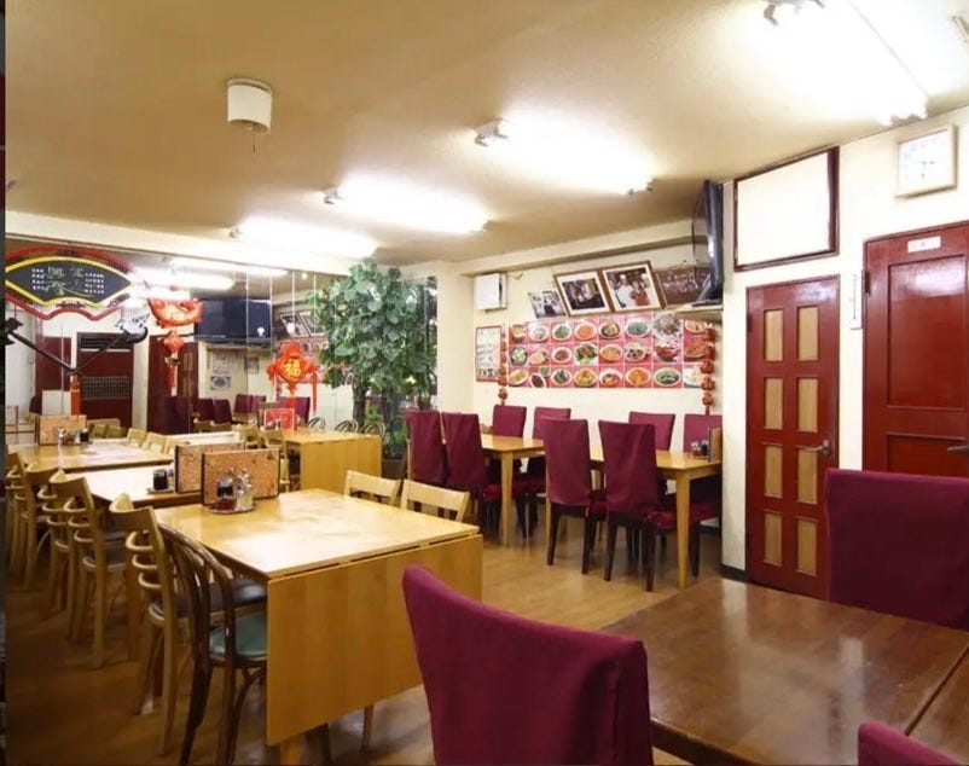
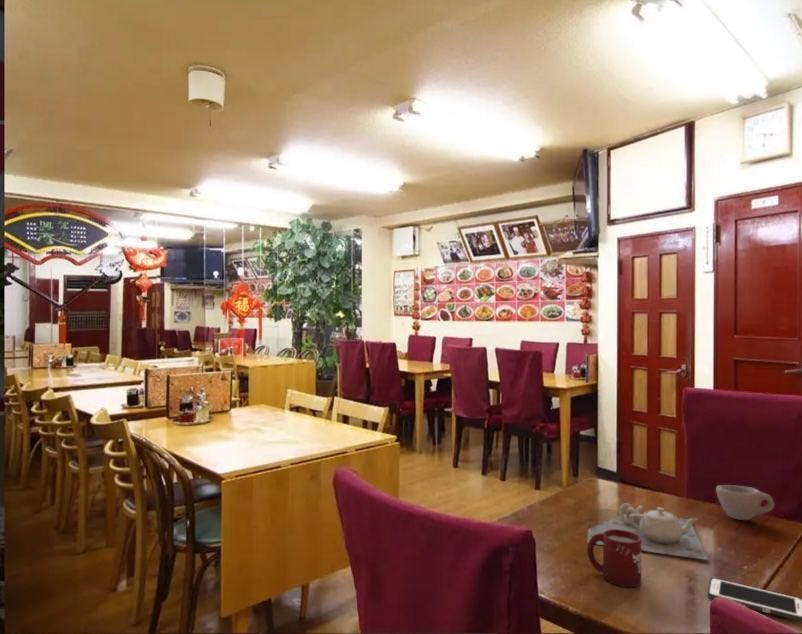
+ cell phone (755, 598)
+ cup (613, 555)
+ teapot (641, 515)
+ cup (744, 503)
